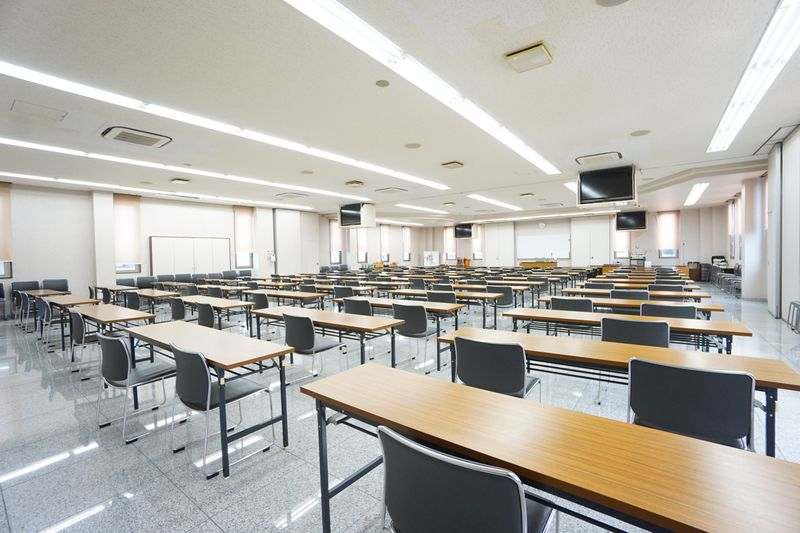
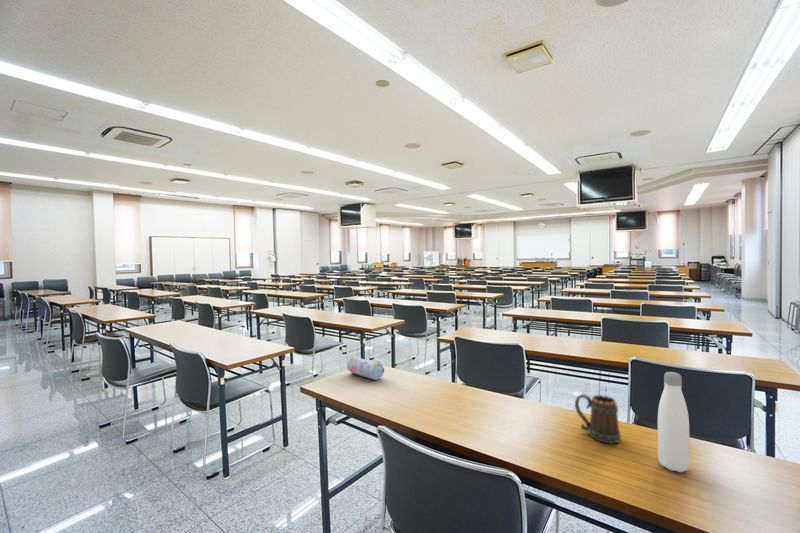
+ pencil case (365, 367)
+ water bottle (673, 419)
+ mug (597, 416)
